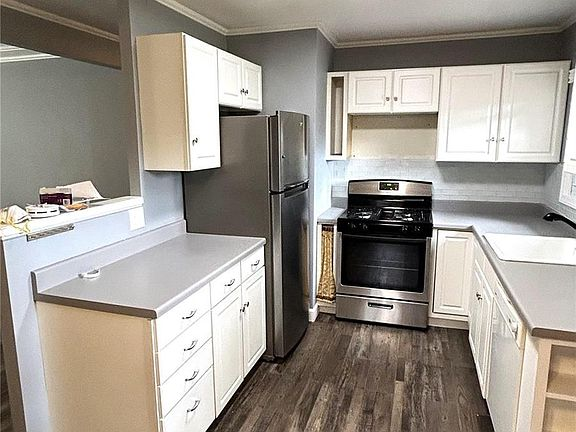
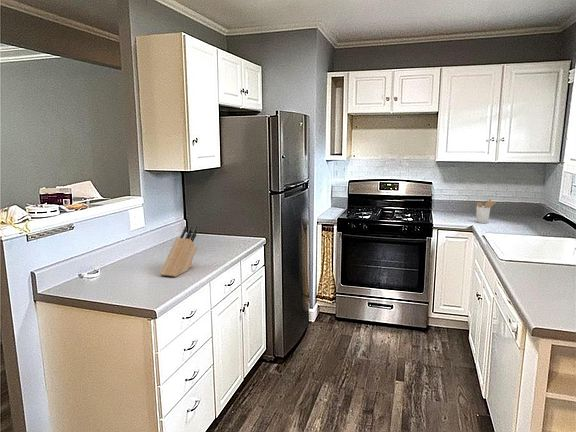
+ knife block (180, 249)
+ utensil holder (485, 211)
